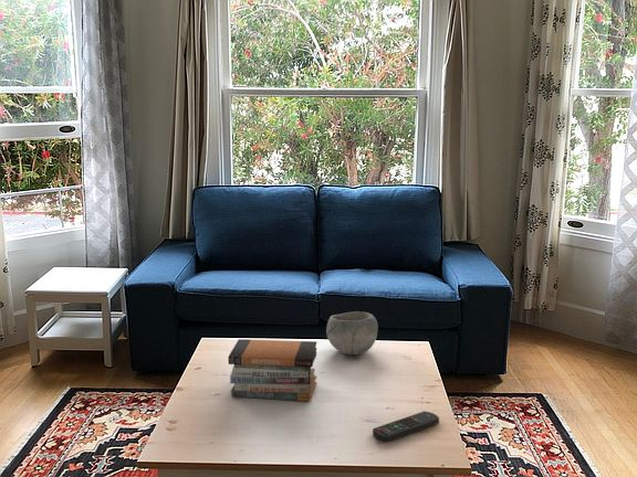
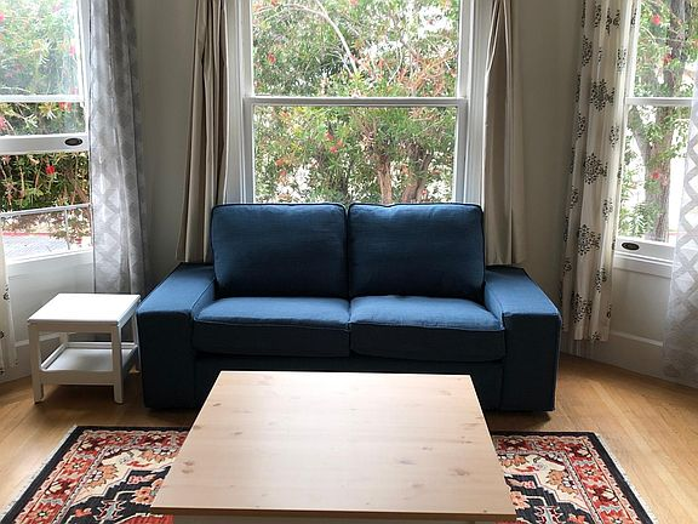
- remote control (406, 425)
- bowl (352, 332)
- book stack (273, 369)
